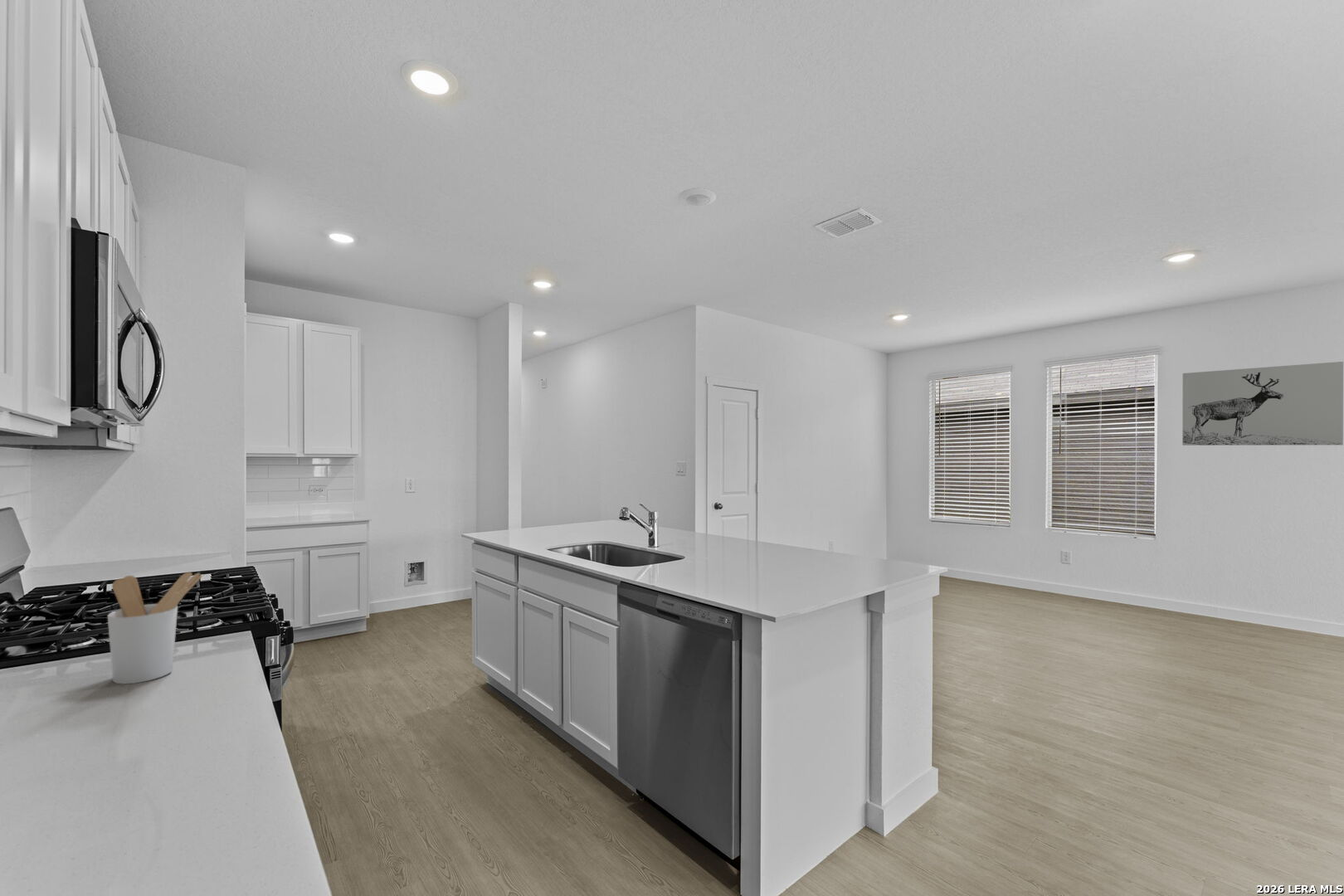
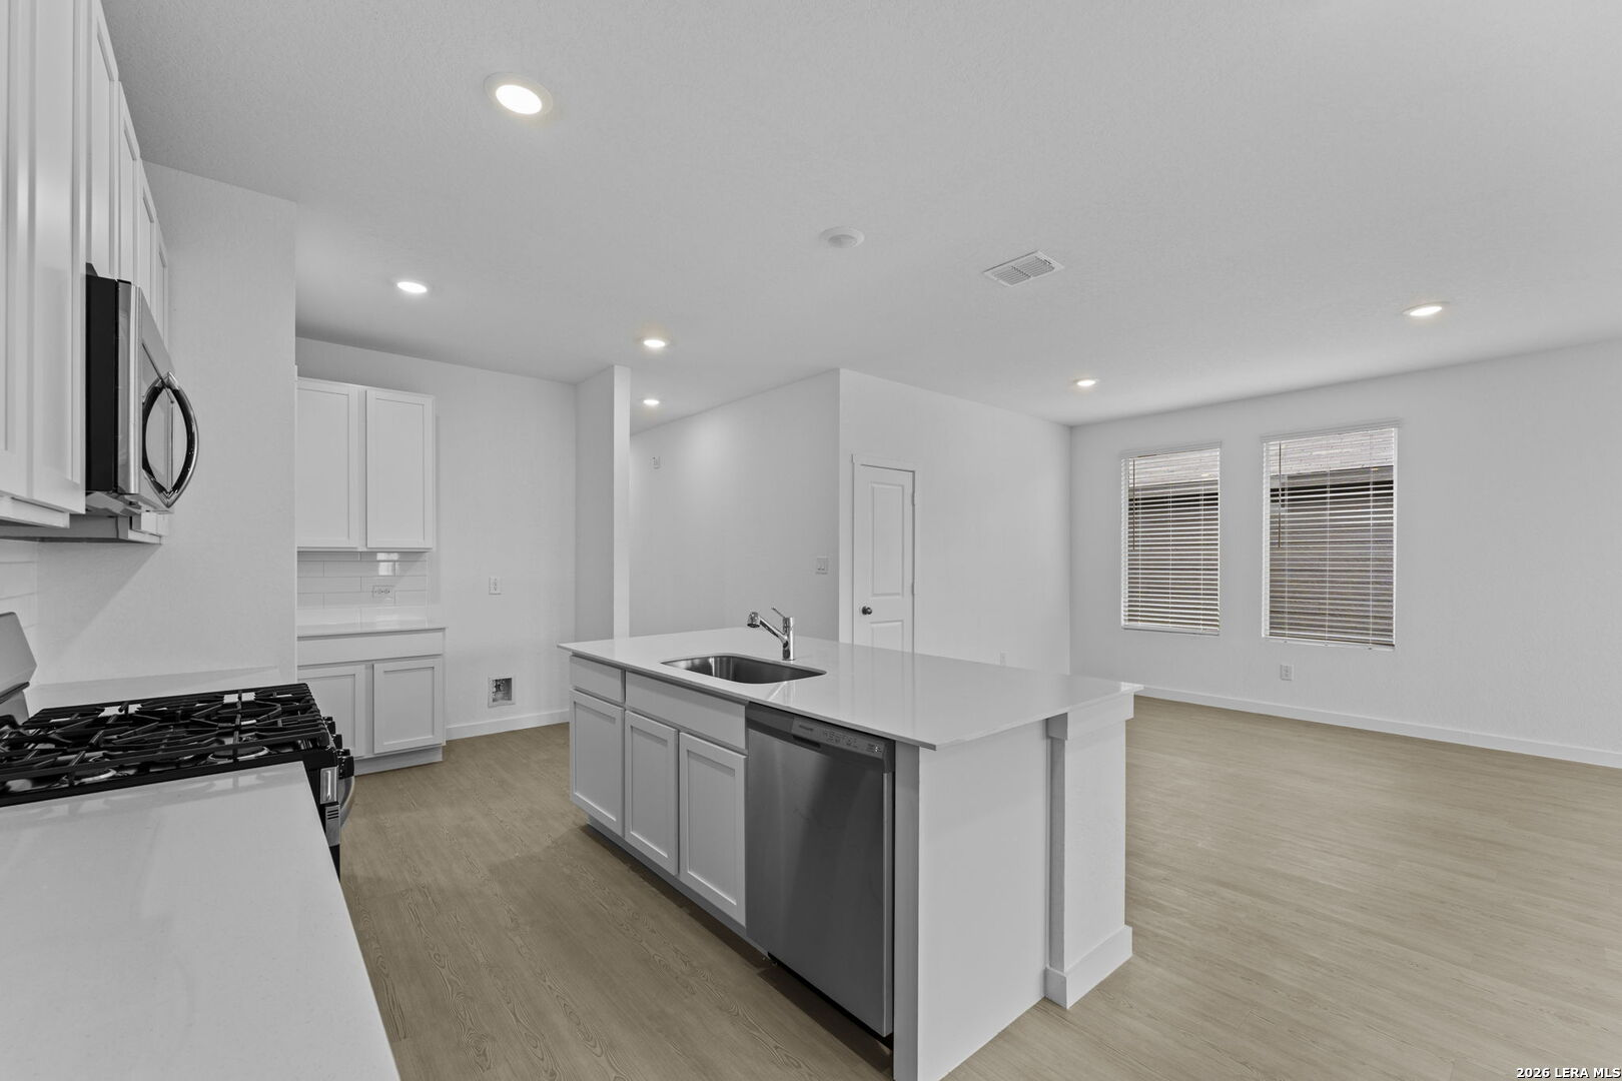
- utensil holder (158, 622)
- wall art (1257, 407)
